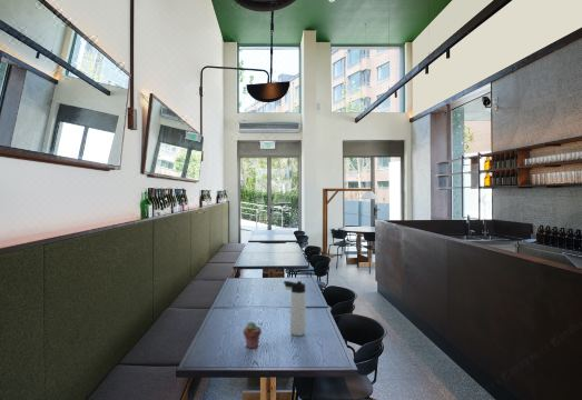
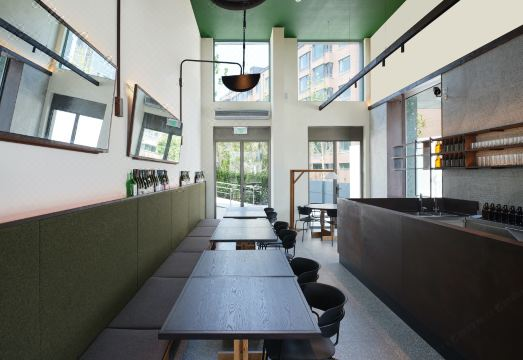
- potted succulent (251, 333)
- thermos bottle (294, 307)
